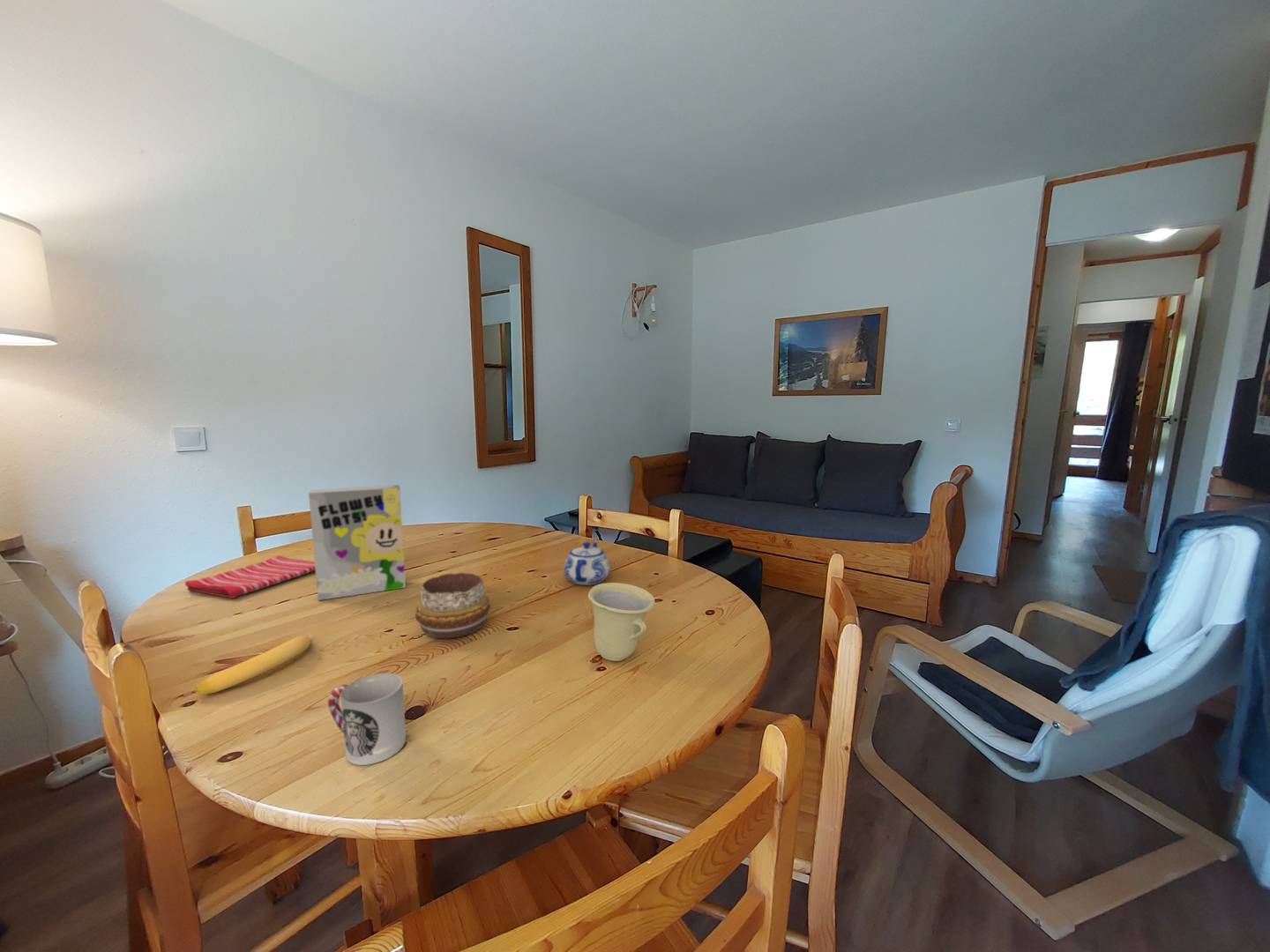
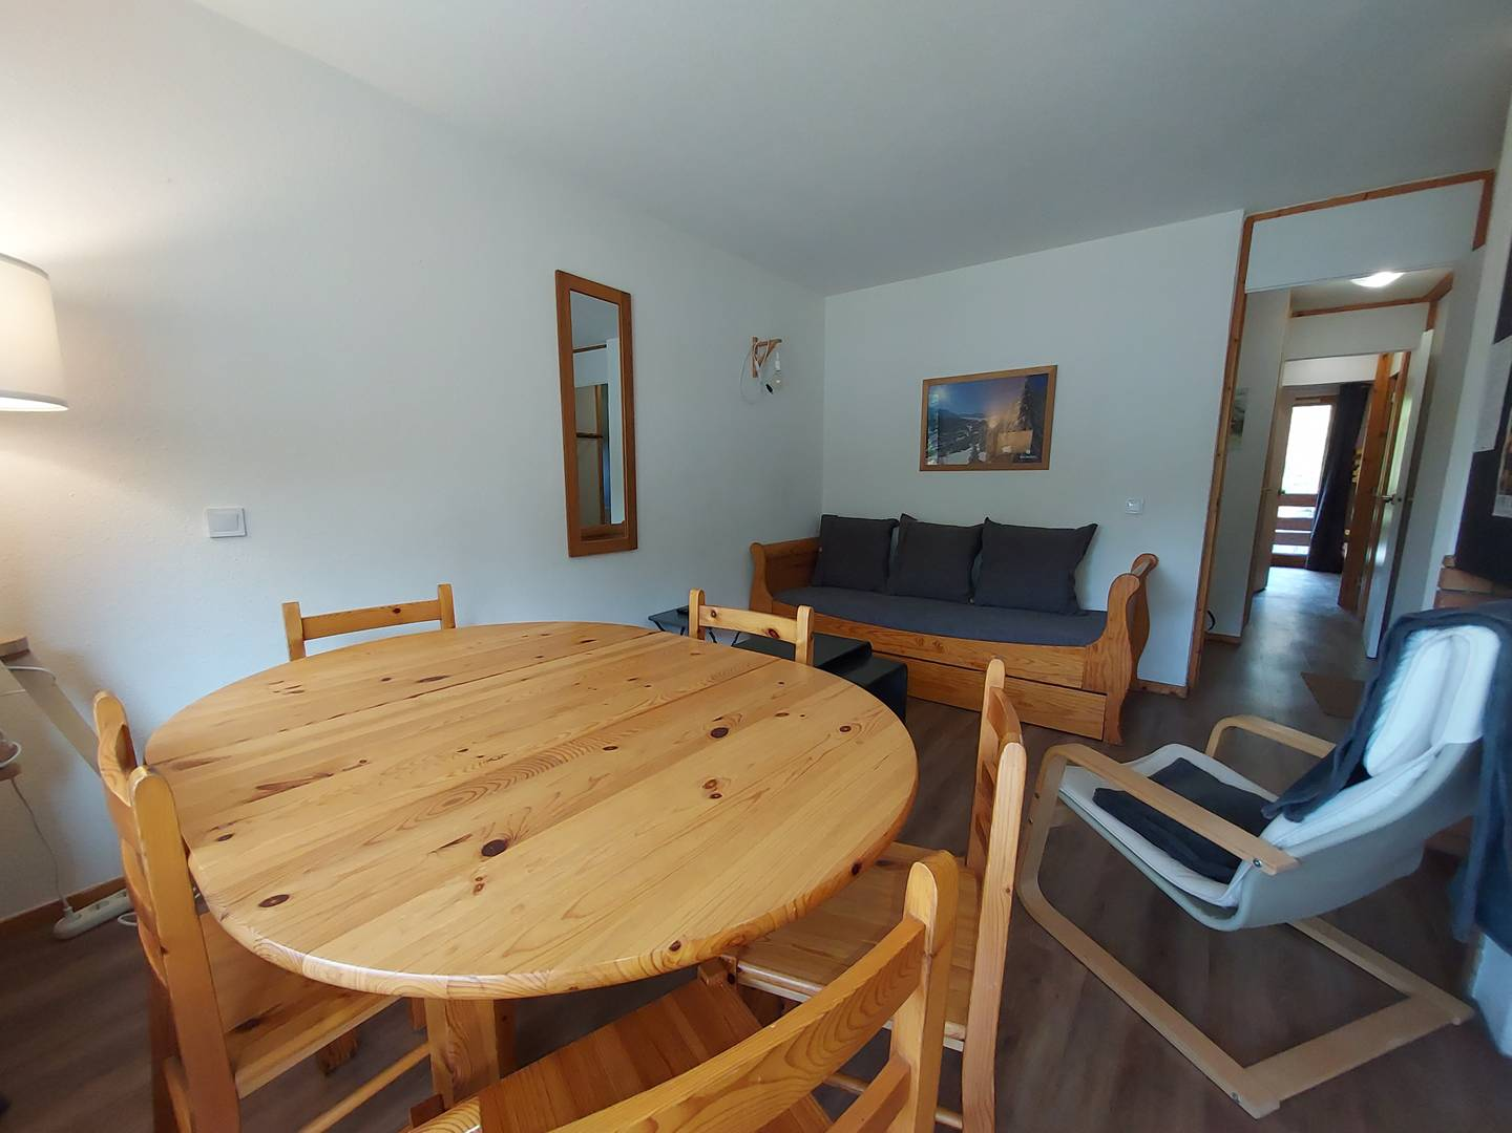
- dish towel (258, 574)
- decorative bowl (453, 605)
- banana (263, 657)
- teapot (587, 560)
- cereal box (360, 539)
- cup (621, 623)
- cup (363, 715)
